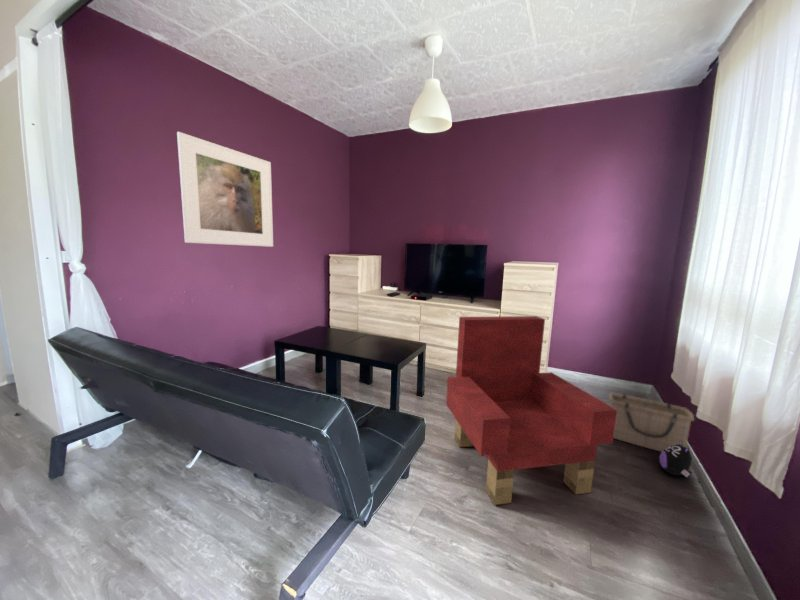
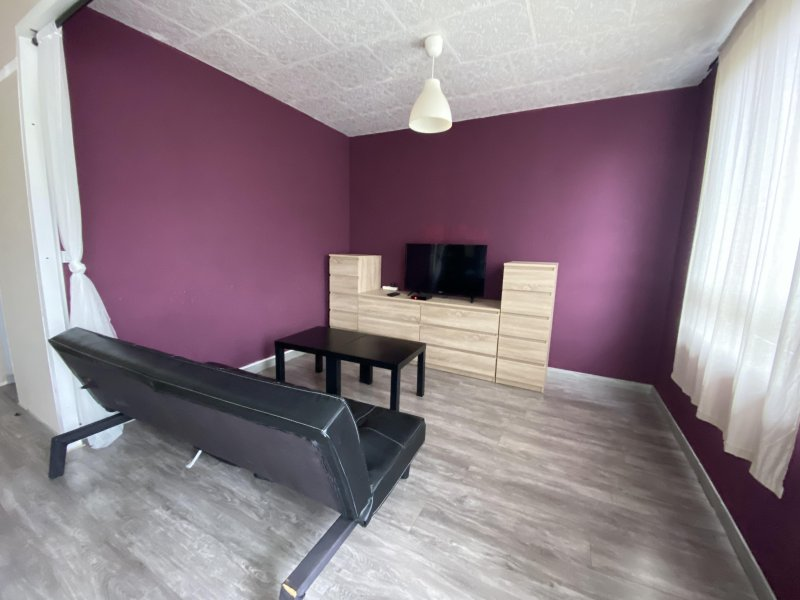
- basket (645, 423)
- plush toy (677, 458)
- armchair (518, 395)
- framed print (232, 198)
